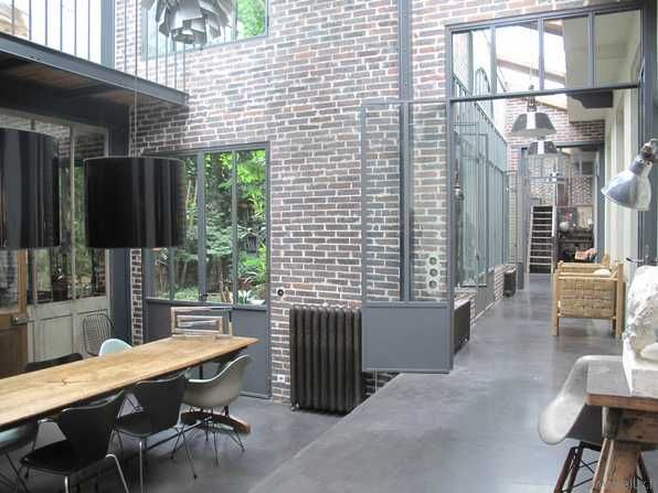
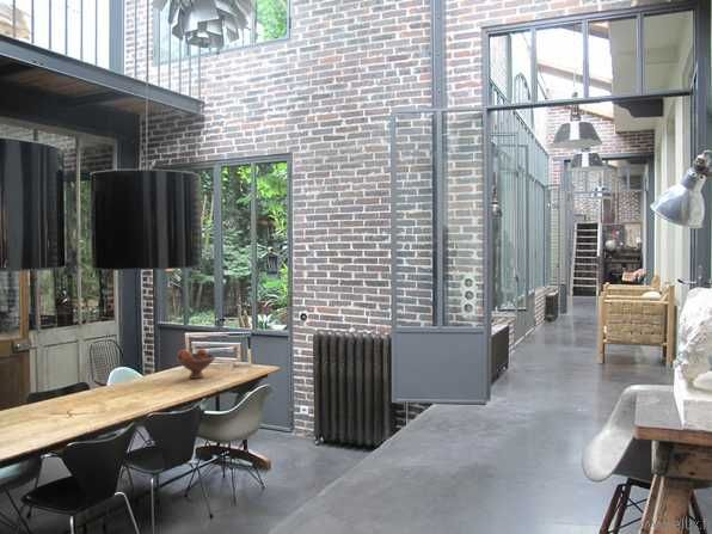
+ fruit bowl (196, 363)
